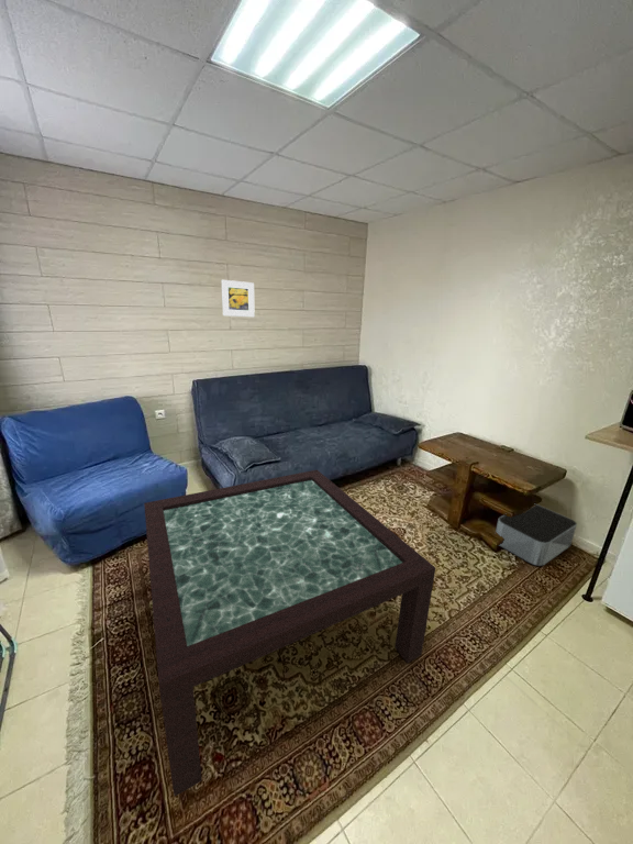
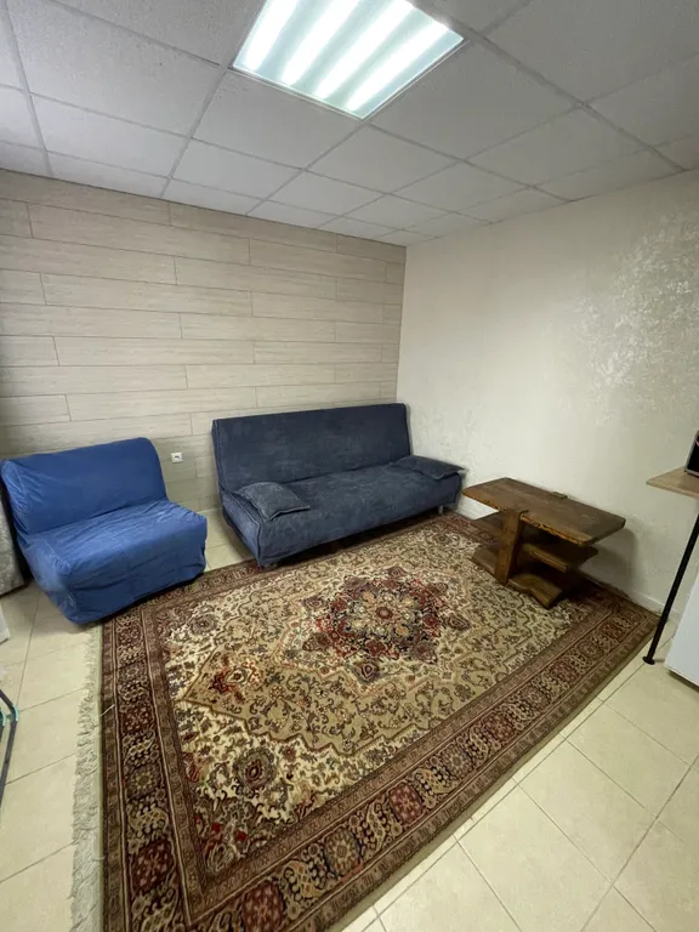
- storage bin (534, 531)
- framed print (237, 299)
- coffee table (271, 573)
